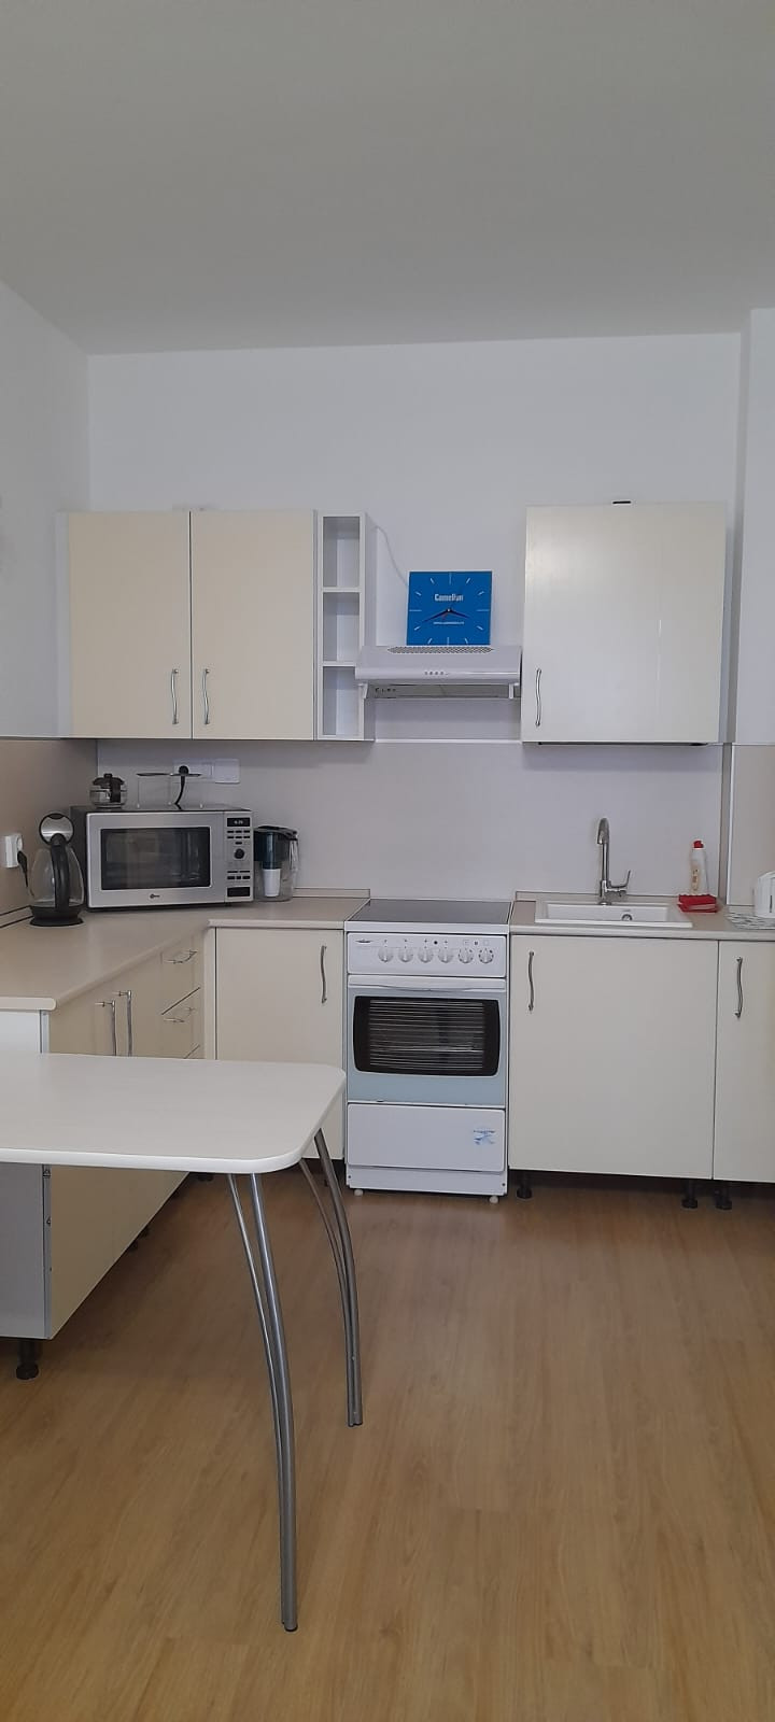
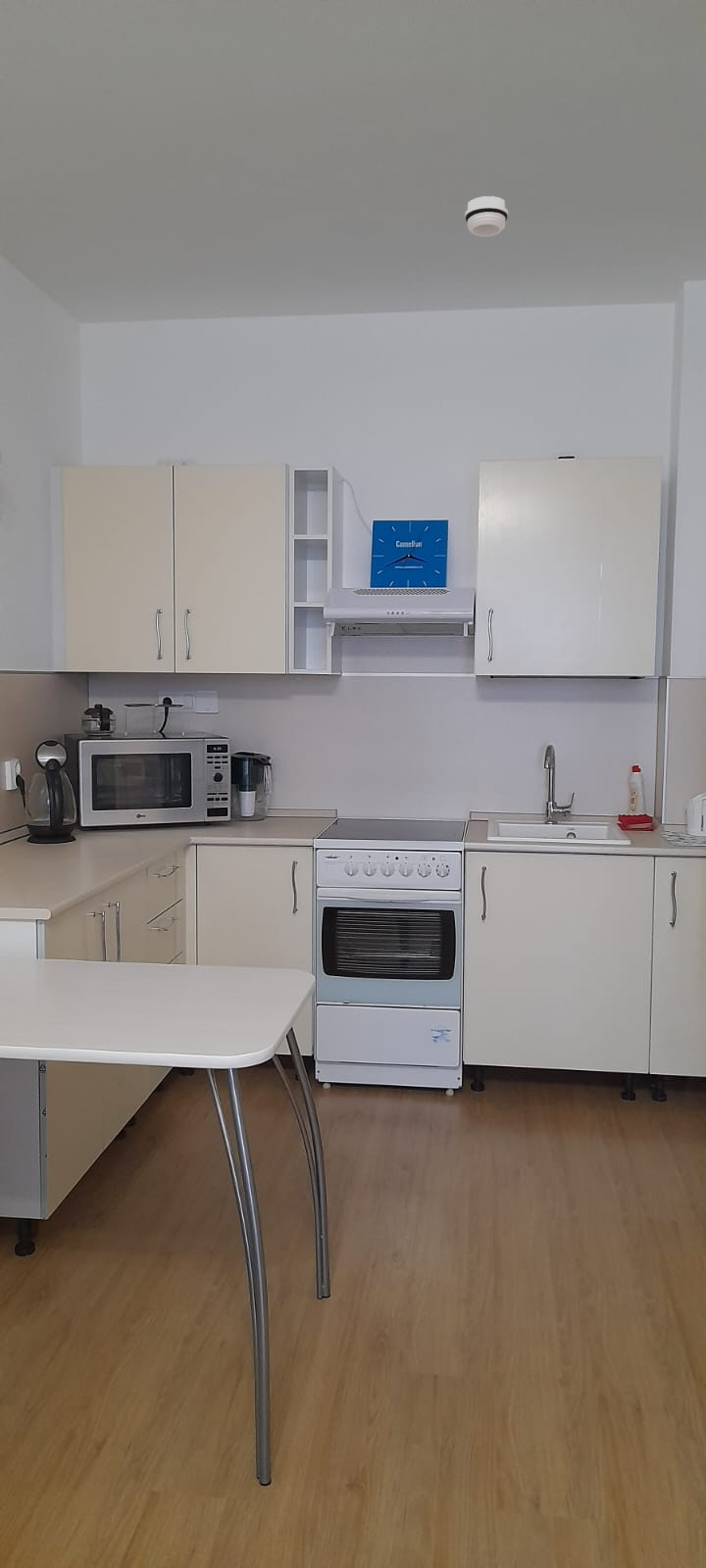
+ smoke detector (486, 217)
